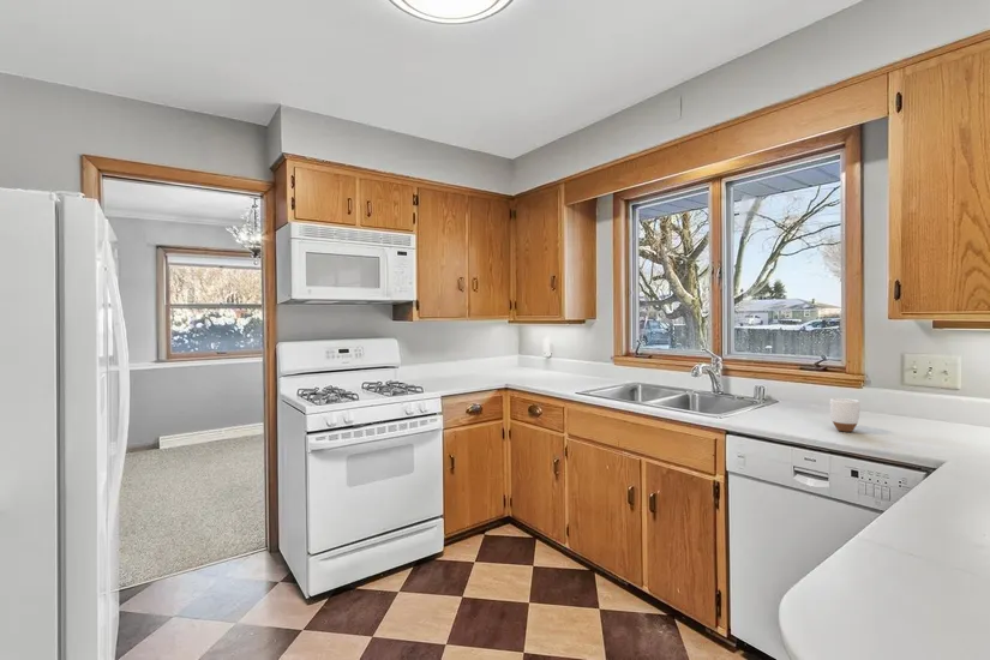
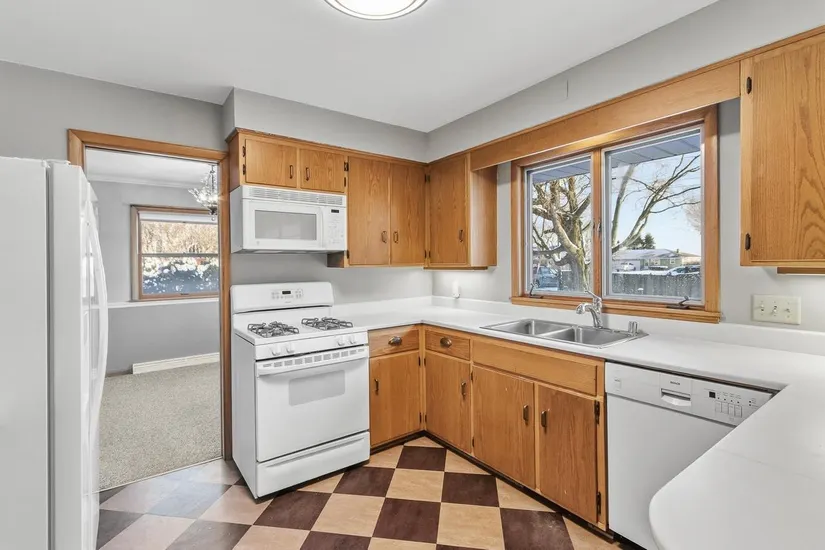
- mug (844, 414)
